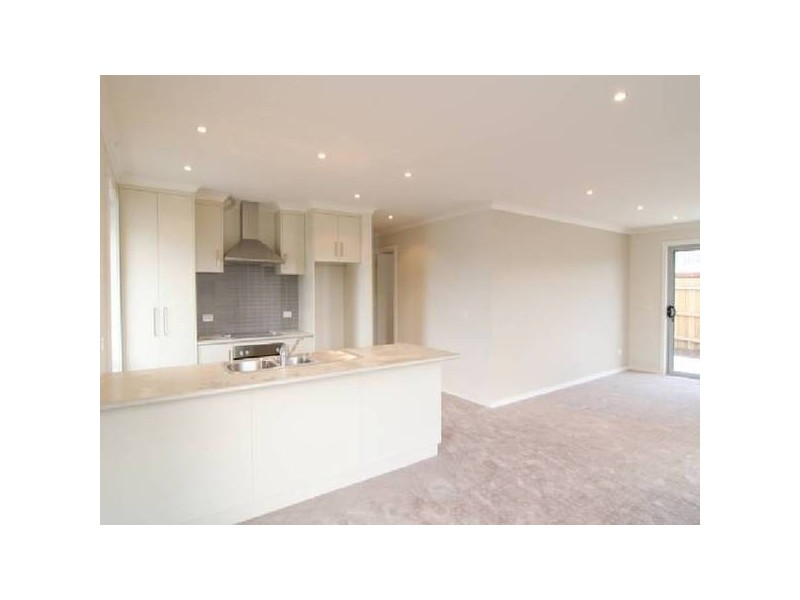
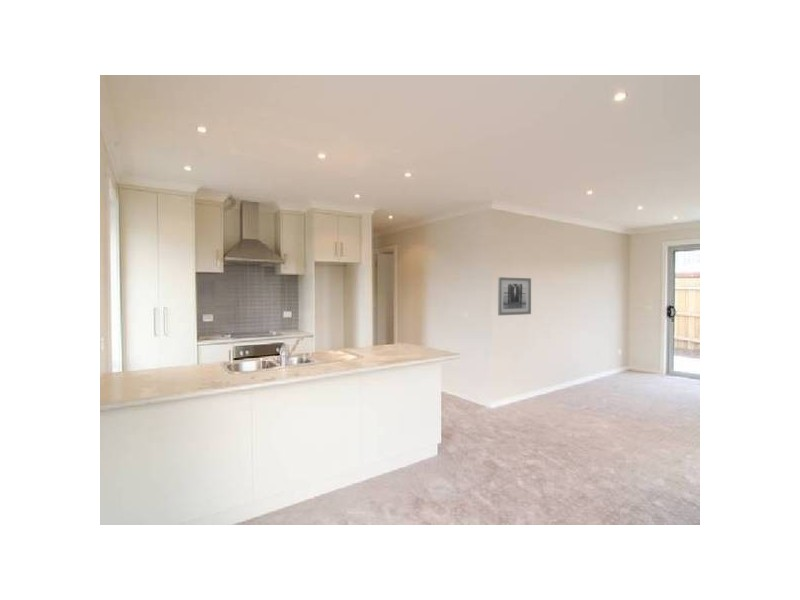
+ wall art (515, 296)
